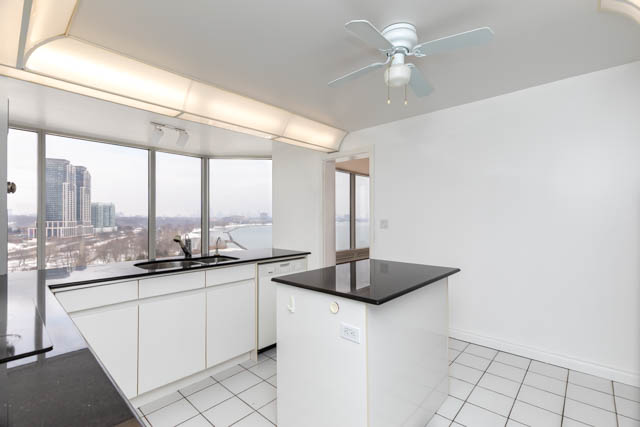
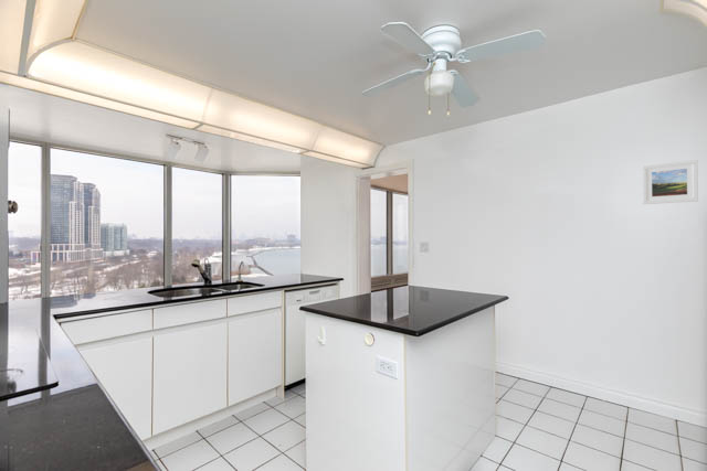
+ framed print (668, 183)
